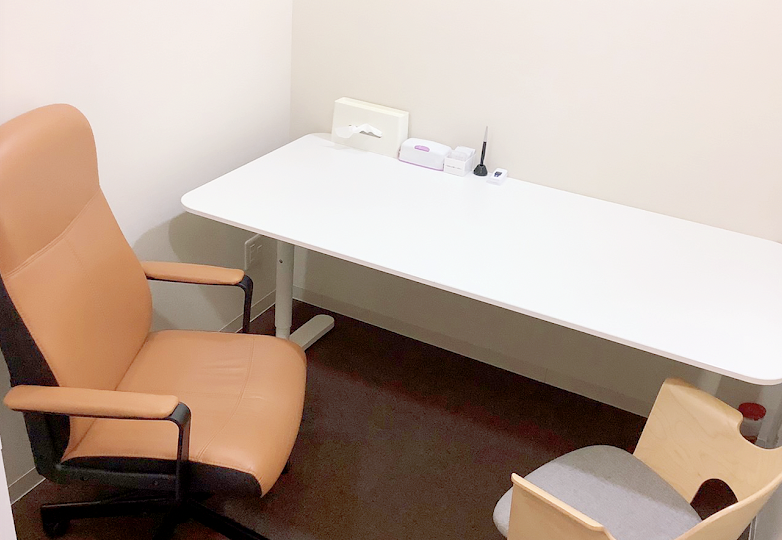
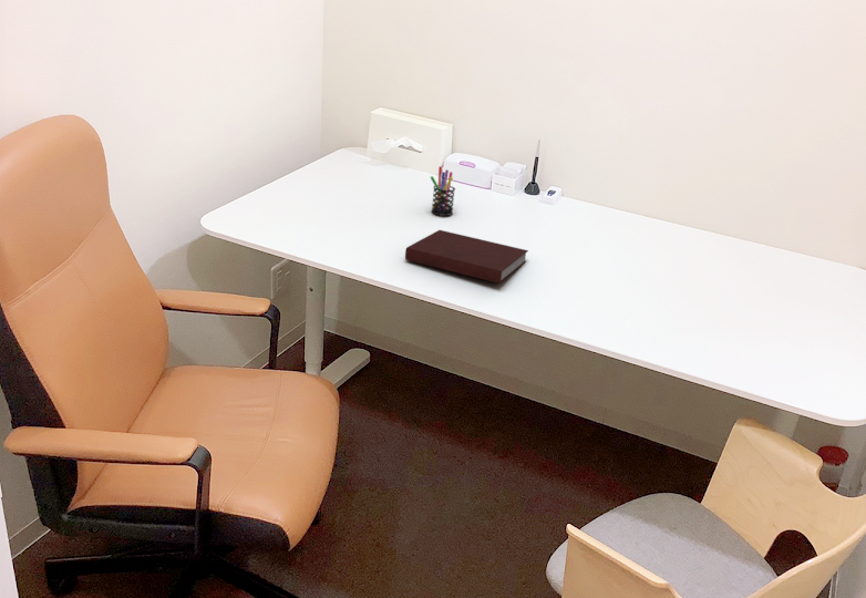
+ pen holder (441, 190)
+ notebook (467, 255)
